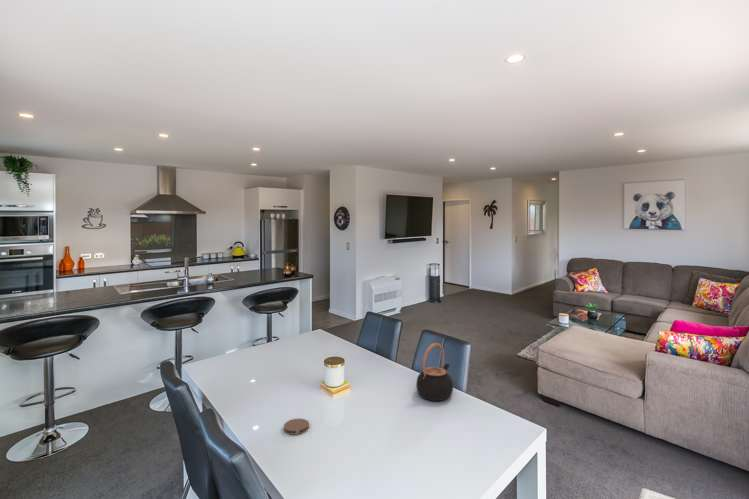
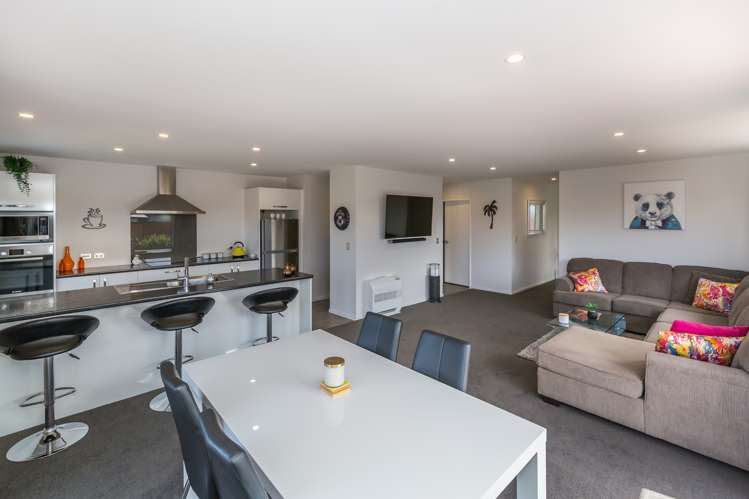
- teapot (436, 368)
- coaster (296, 426)
